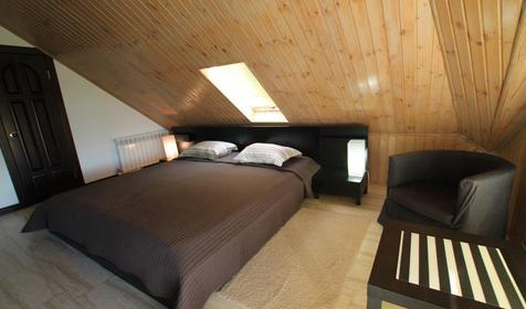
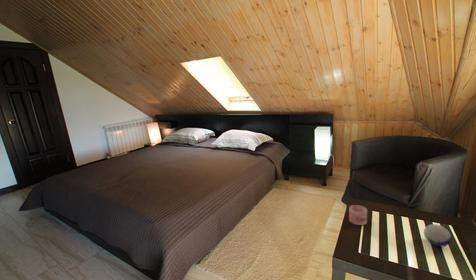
+ decorative orb (437, 235)
+ mug (359, 214)
